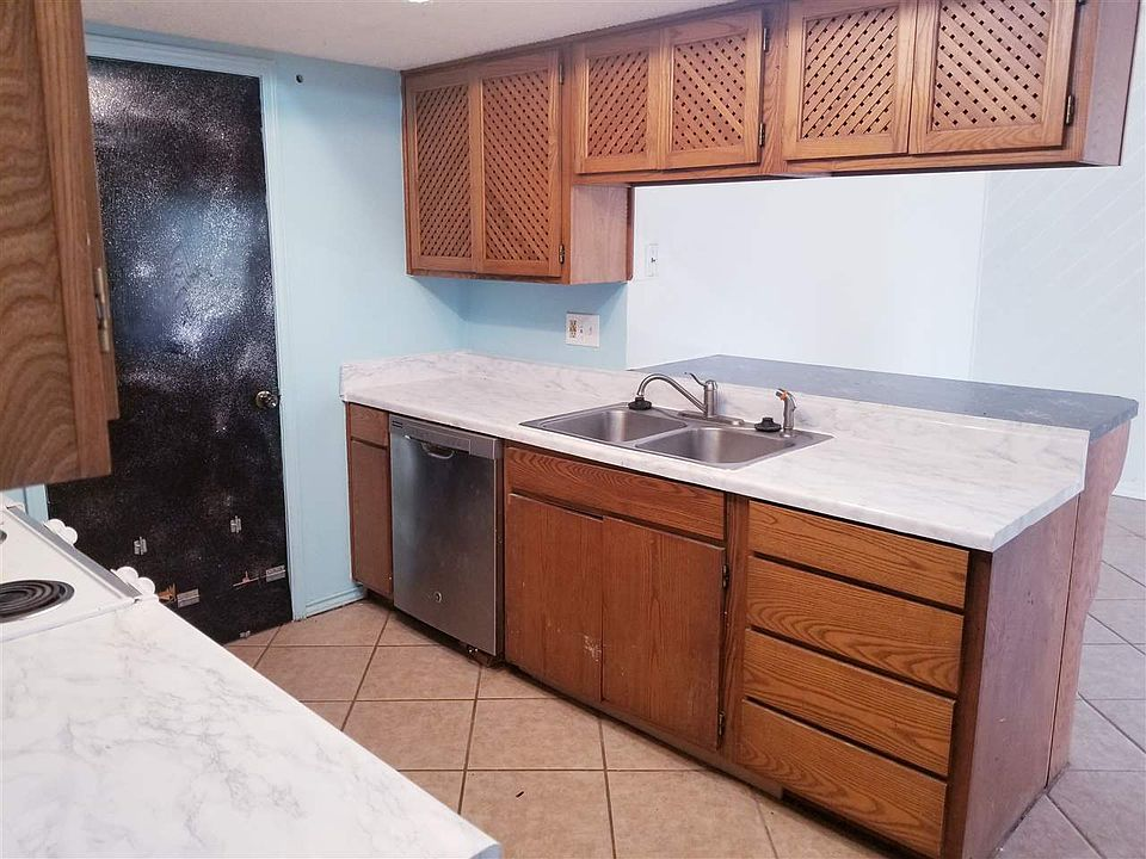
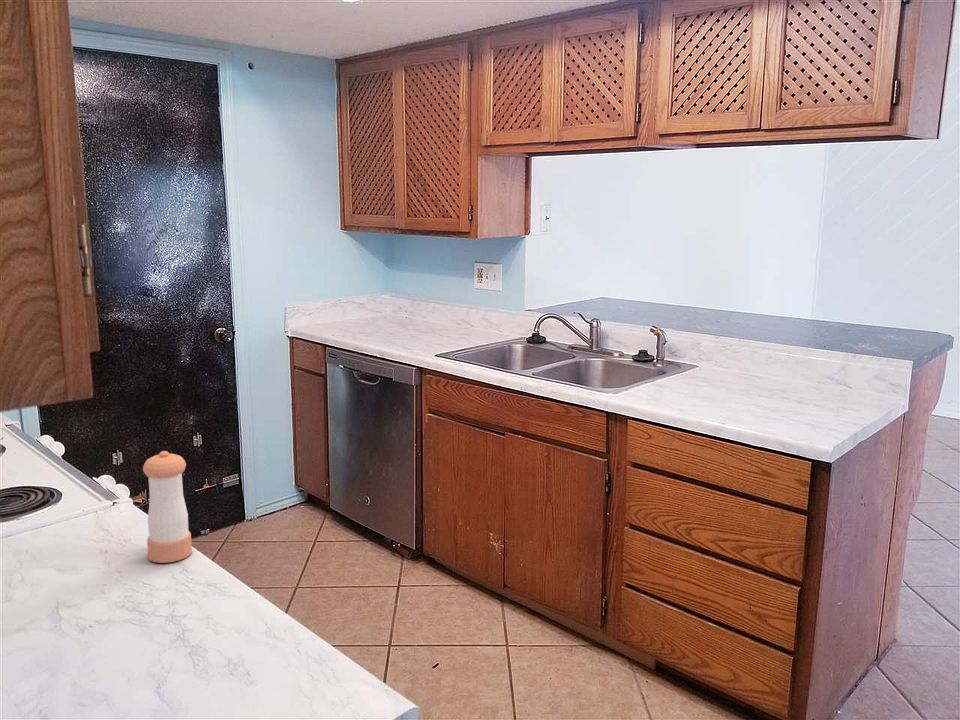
+ pepper shaker (167, 503)
